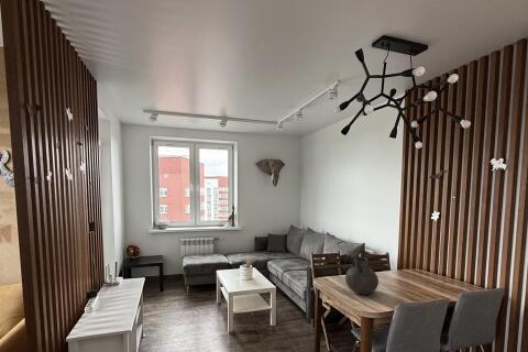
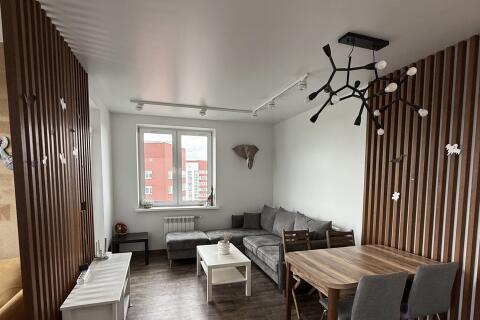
- vase (361, 275)
